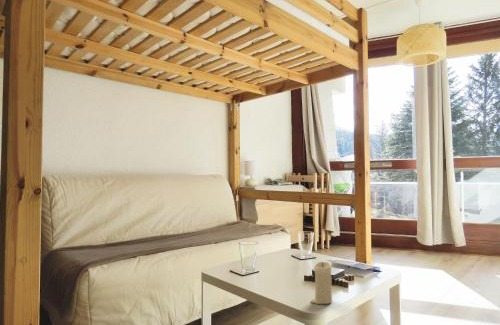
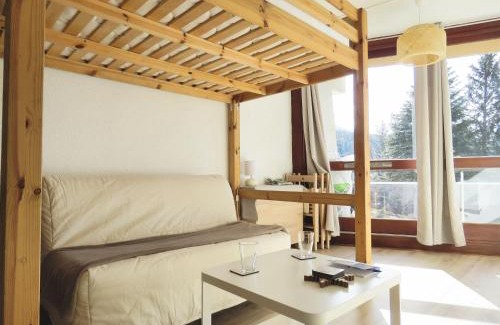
- candle (322, 281)
